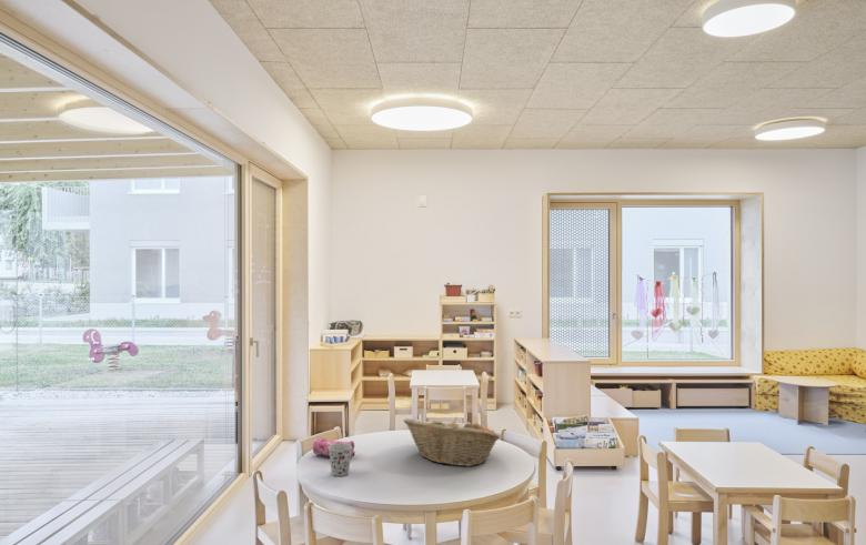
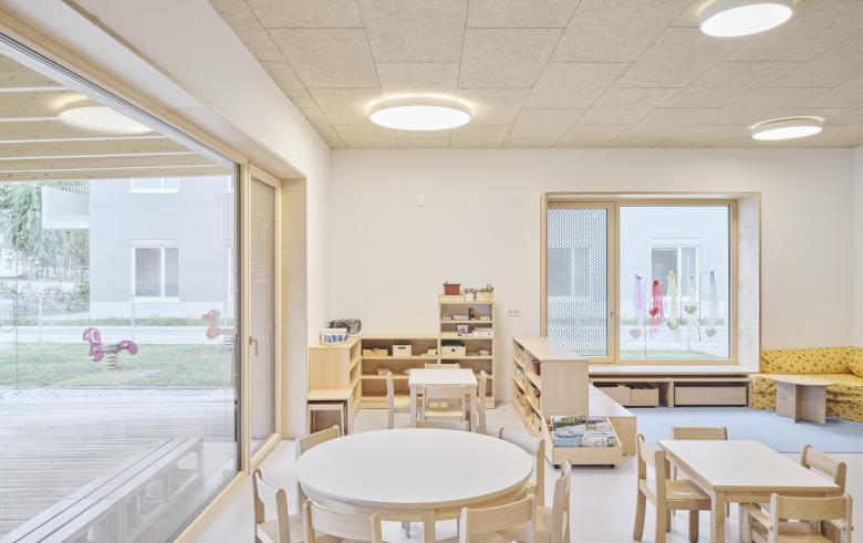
- pencil case (332, 444)
- cup (340, 460)
- fruit basket (451, 435)
